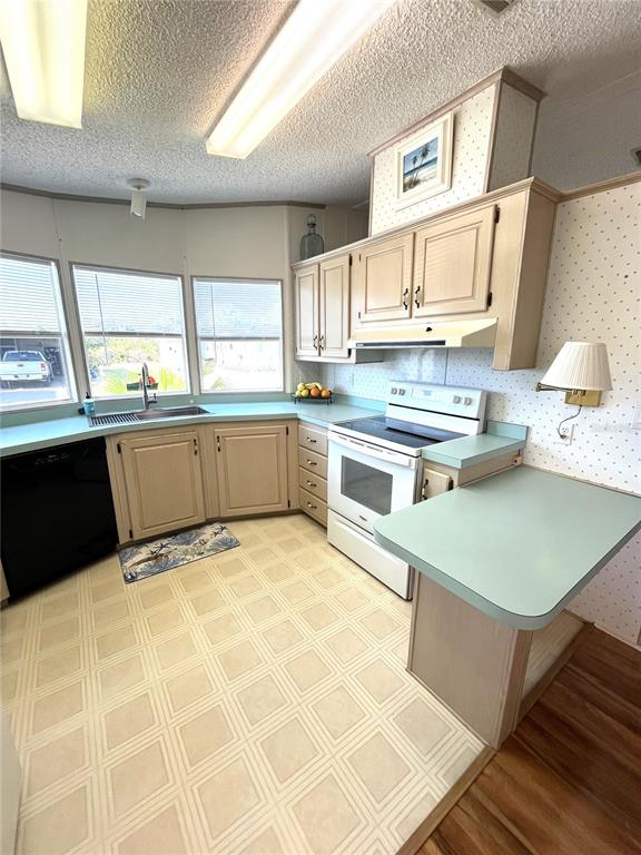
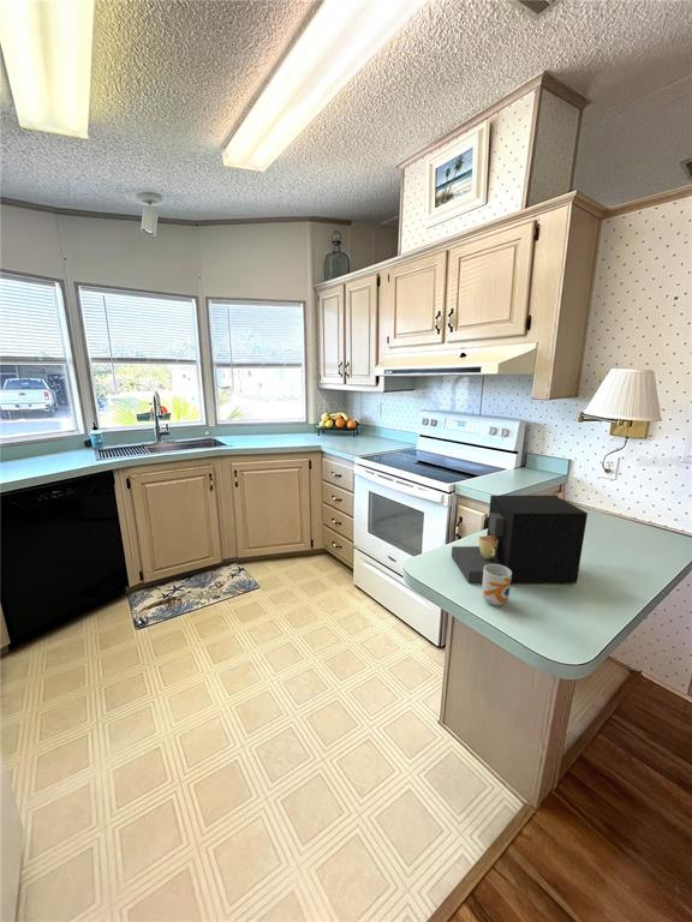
+ coffee maker (513, 537)
+ mug (497, 586)
